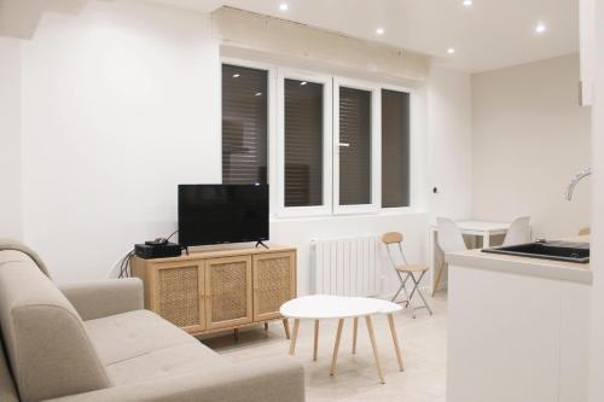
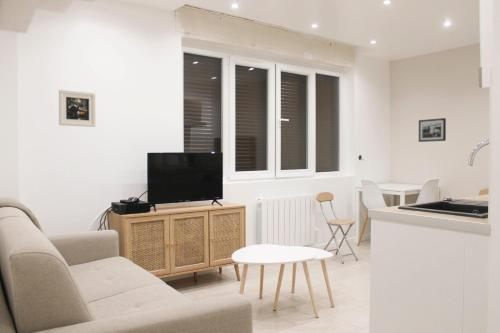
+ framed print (77, 108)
+ picture frame (431, 130)
